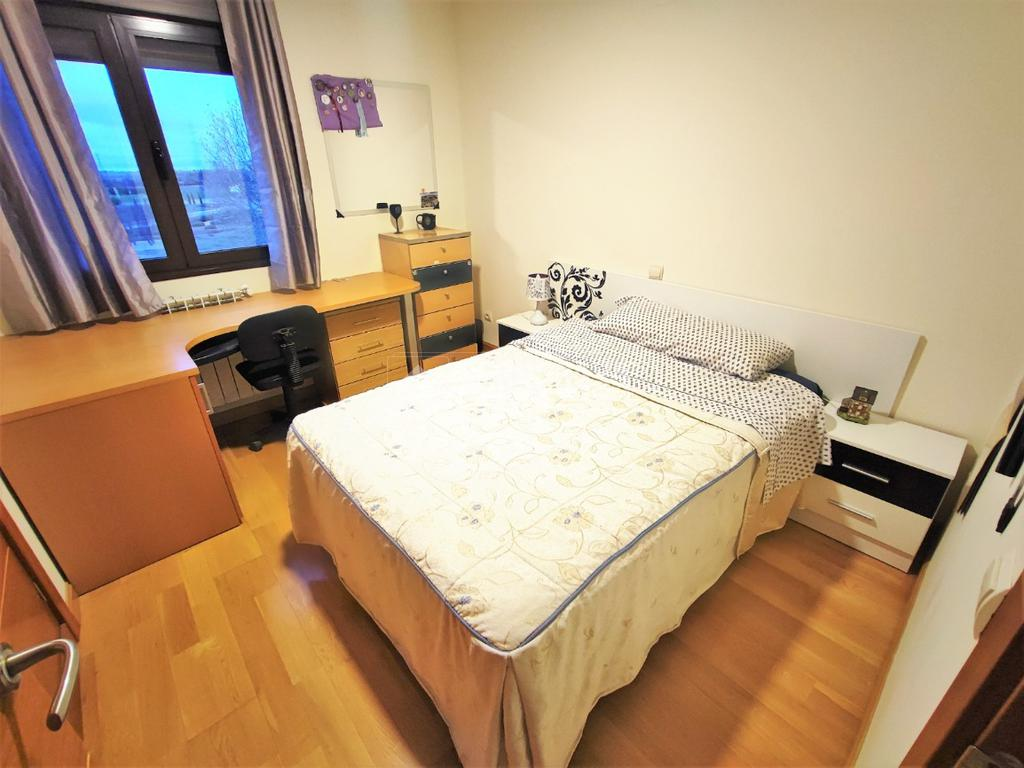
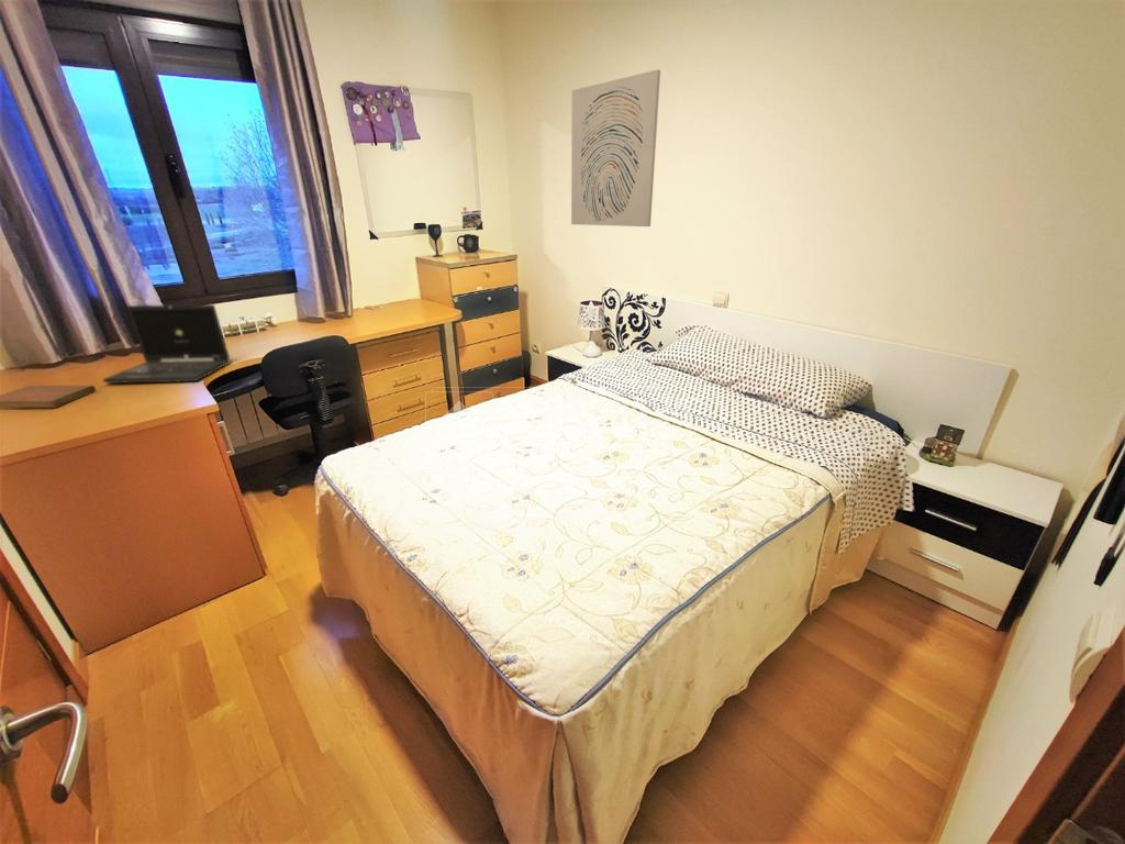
+ notebook (41, 396)
+ laptop (160, 342)
+ wall art (610, 156)
